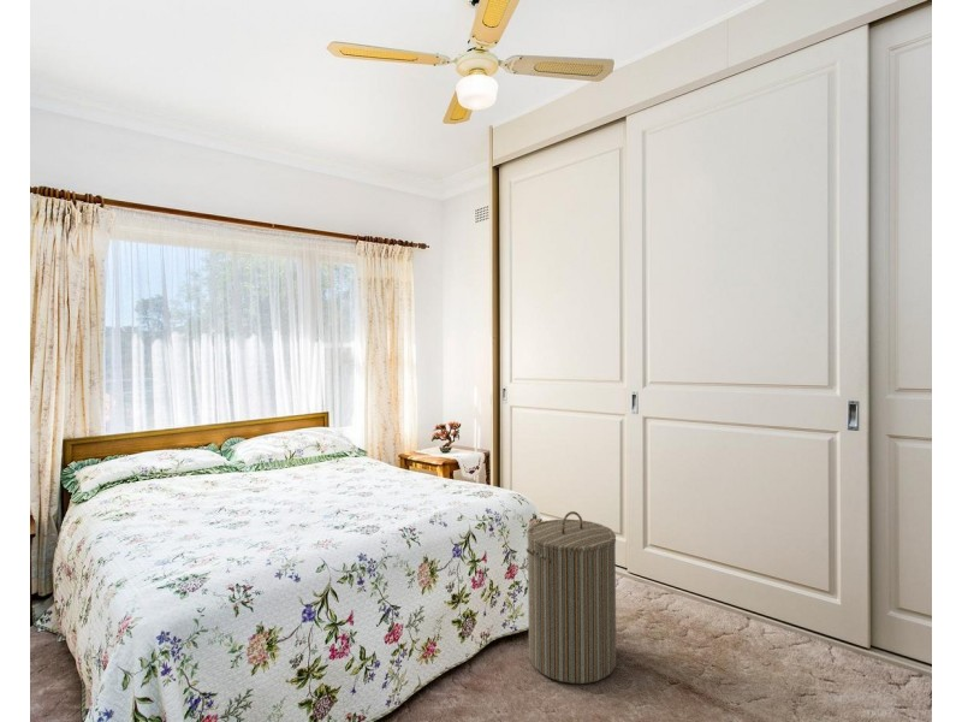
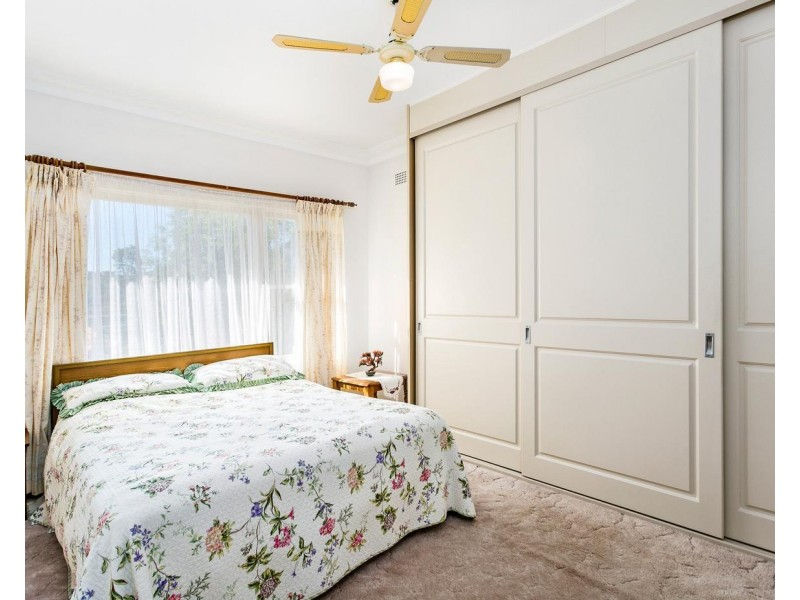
- laundry hamper (570, 585)
